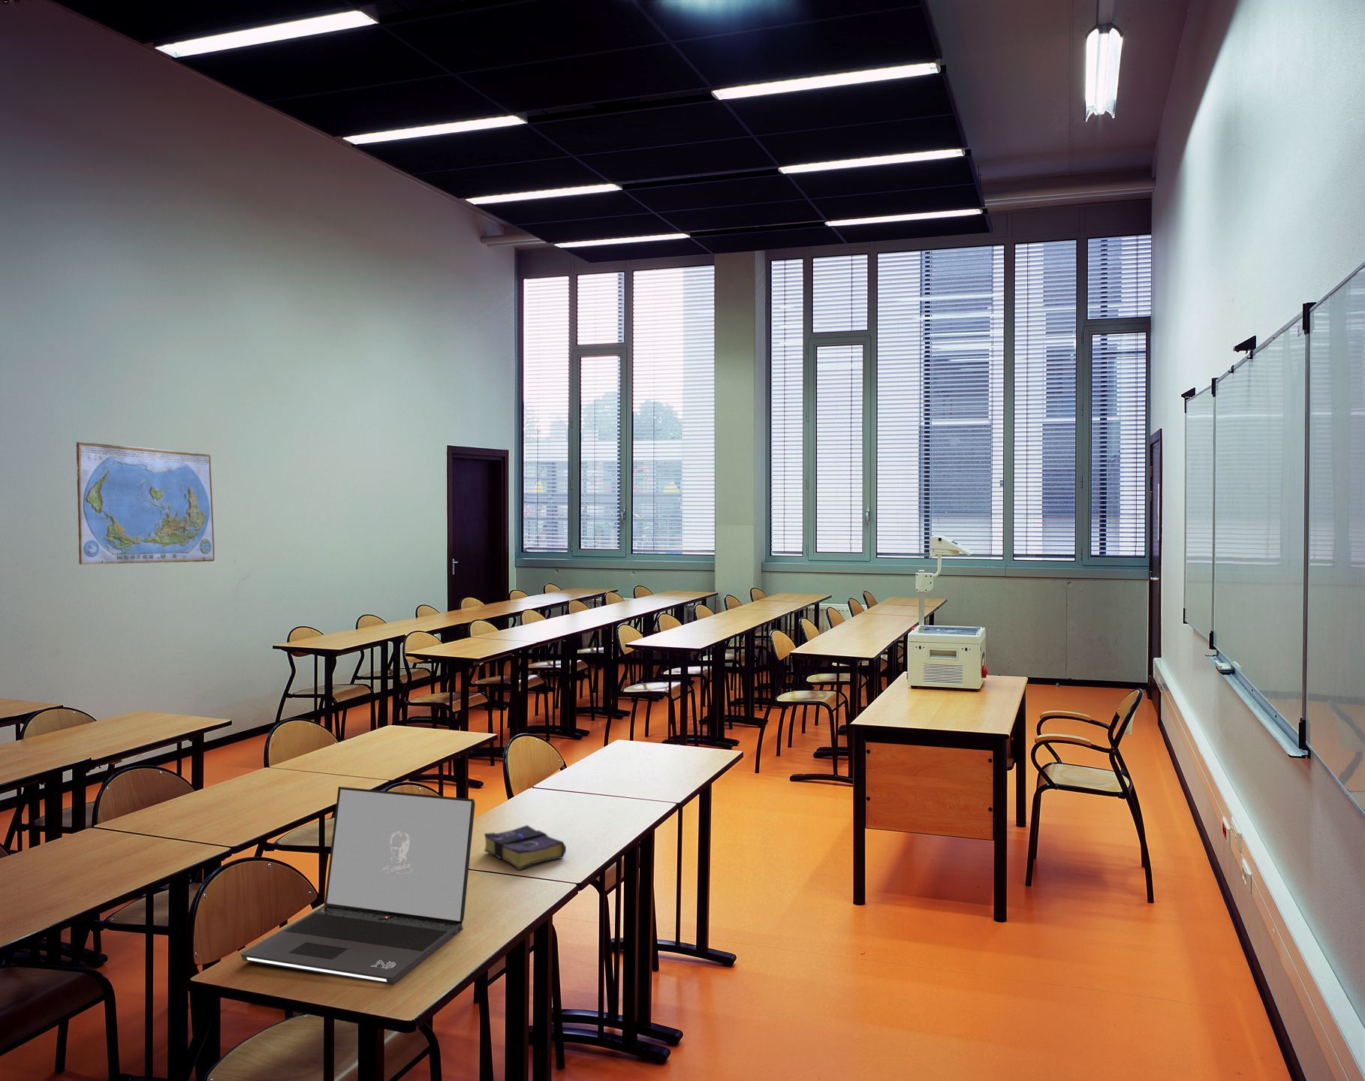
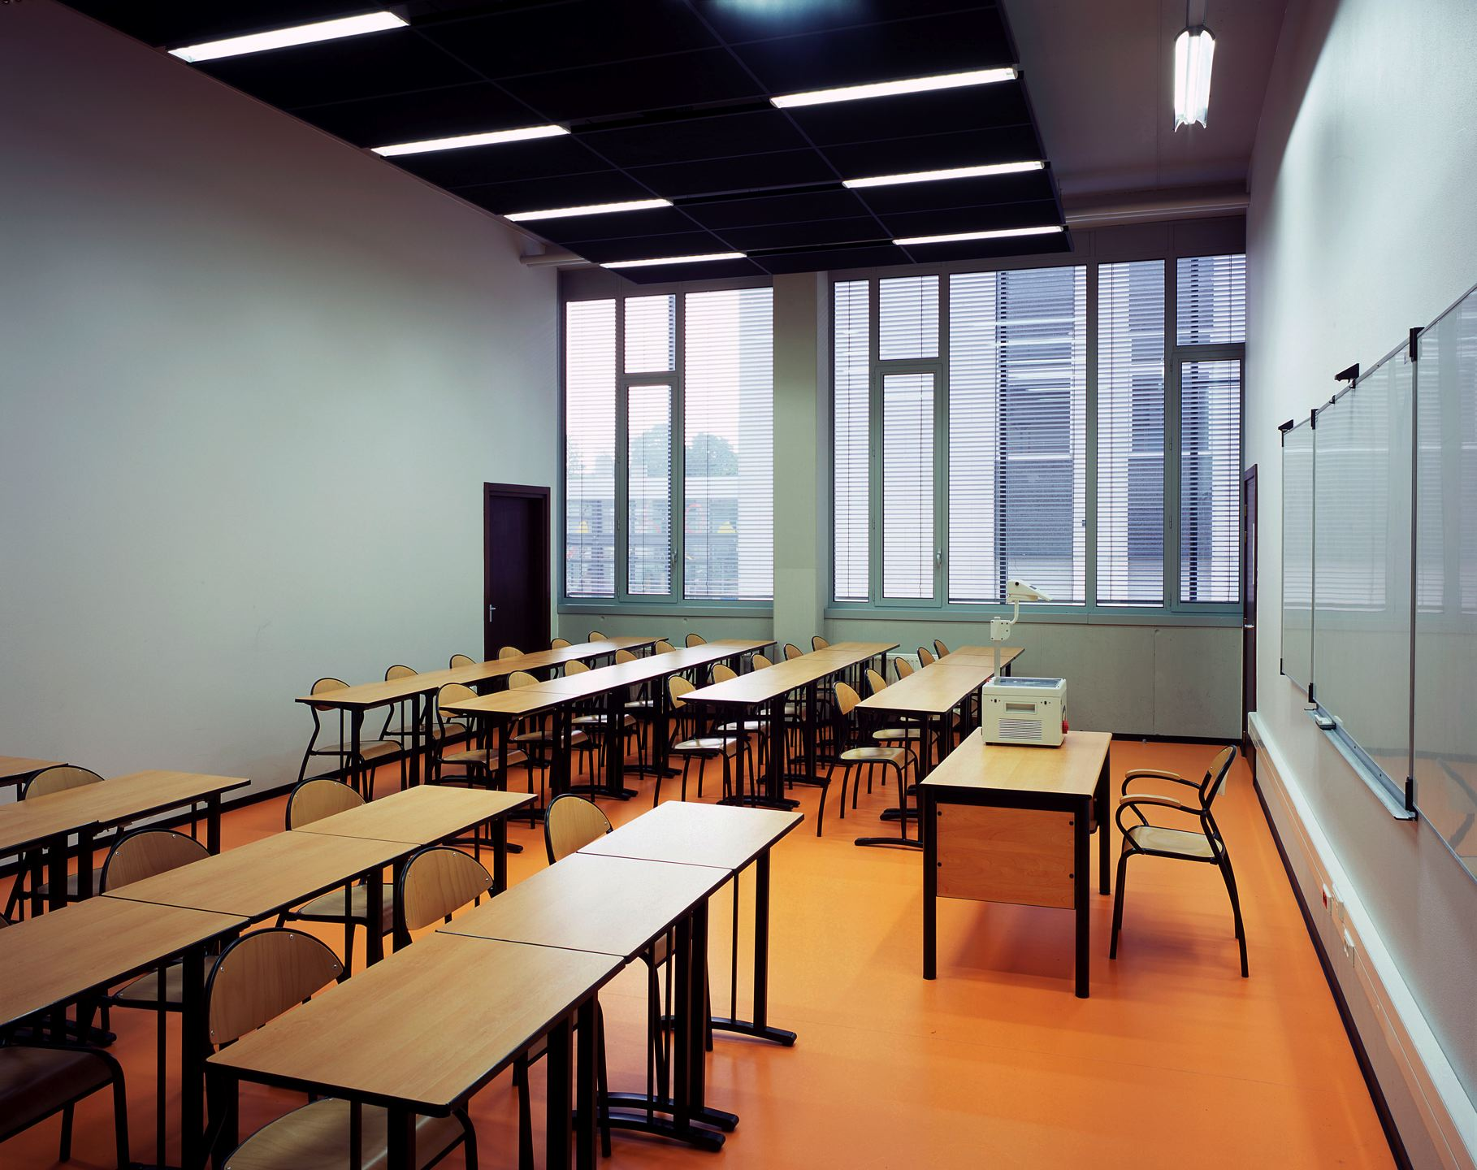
- book (525, 844)
- world map (151, 505)
- laptop (363, 876)
